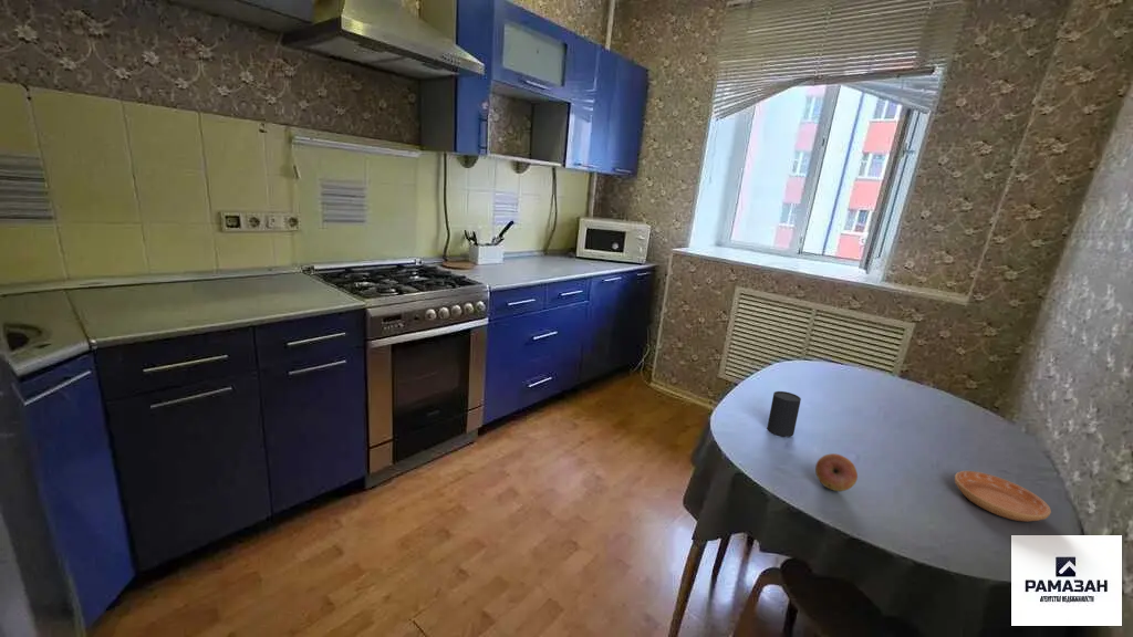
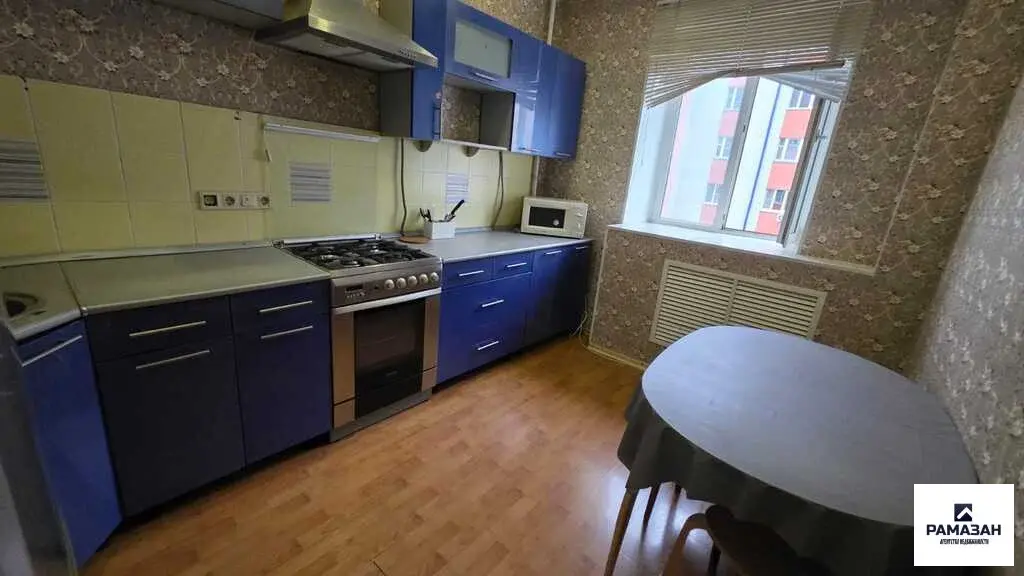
- cup (783, 413)
- fruit (835, 471)
- saucer (998, 497)
